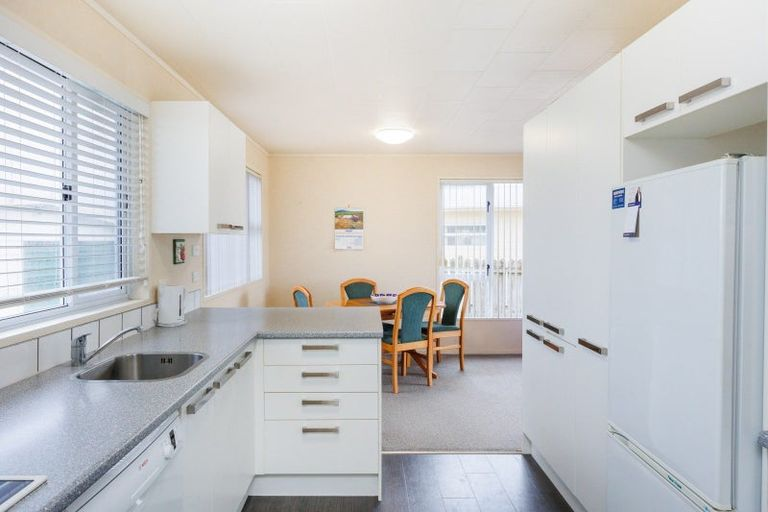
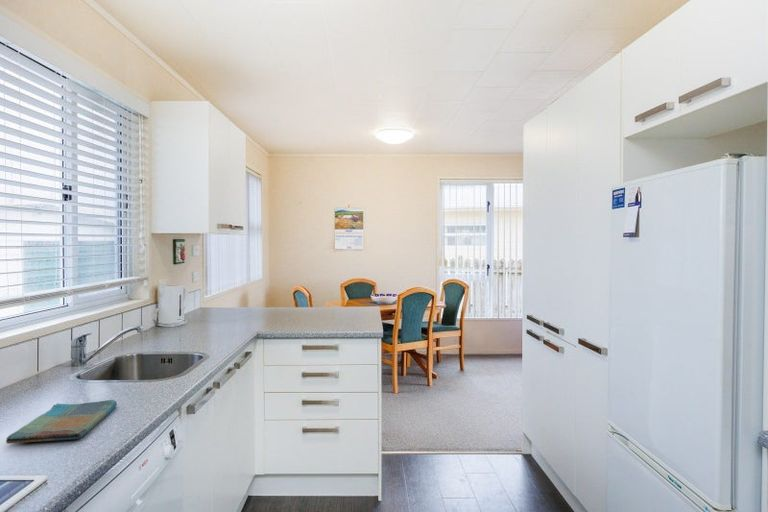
+ dish towel (67, 419)
